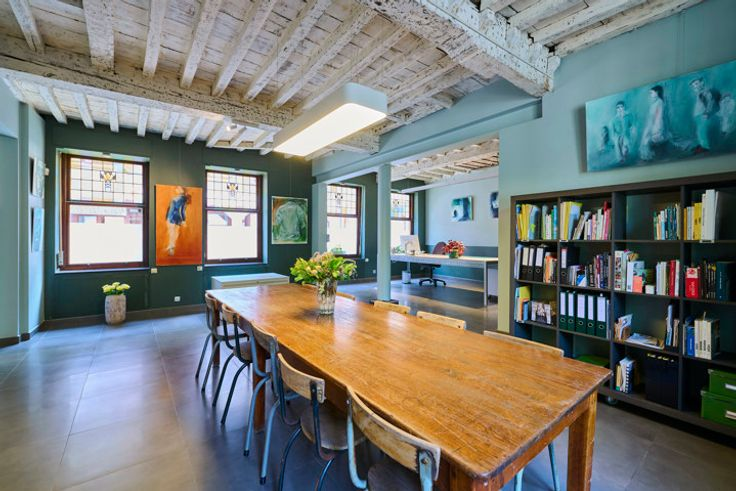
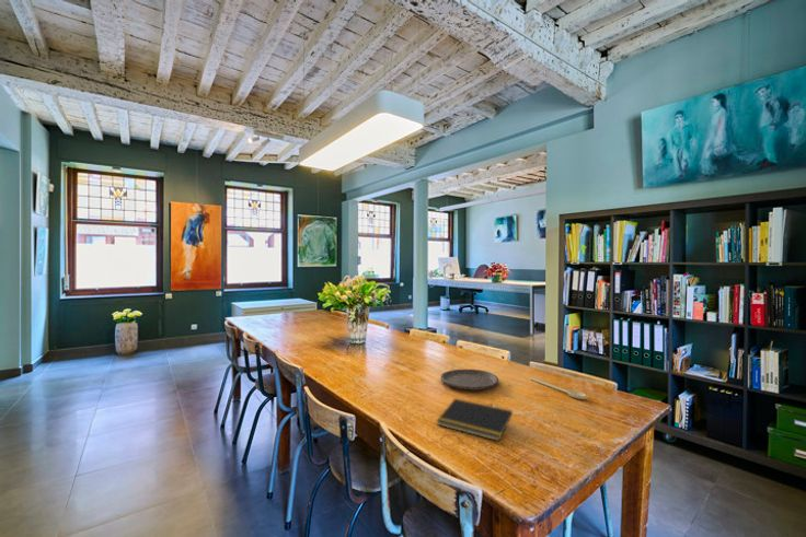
+ plate (469, 378)
+ spoon (555, 387)
+ notepad (474, 417)
